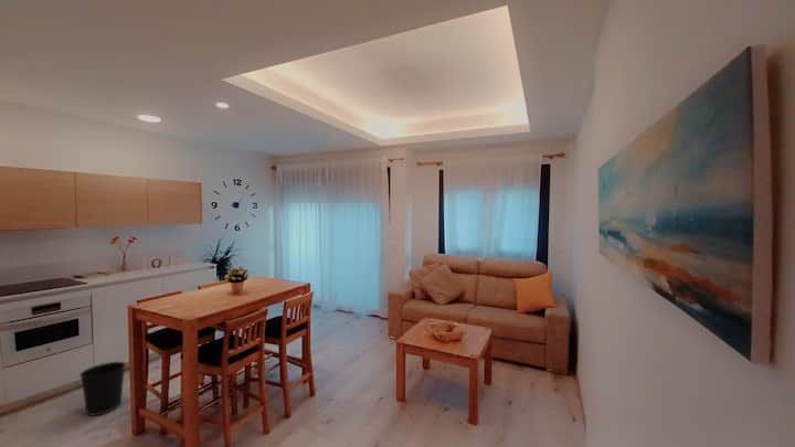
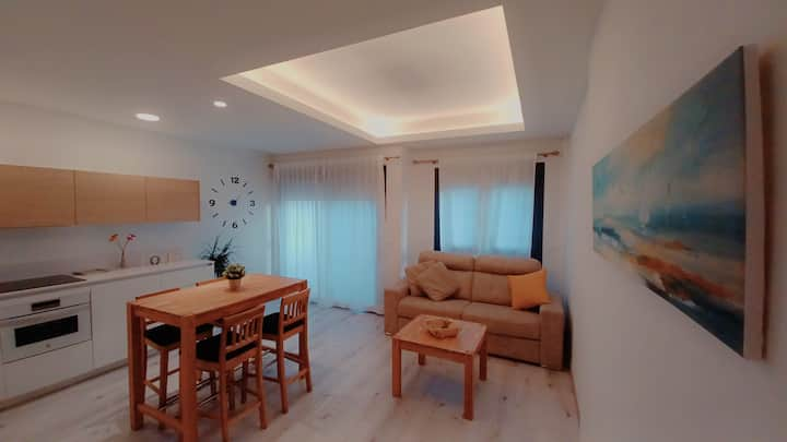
- wastebasket (104, 387)
